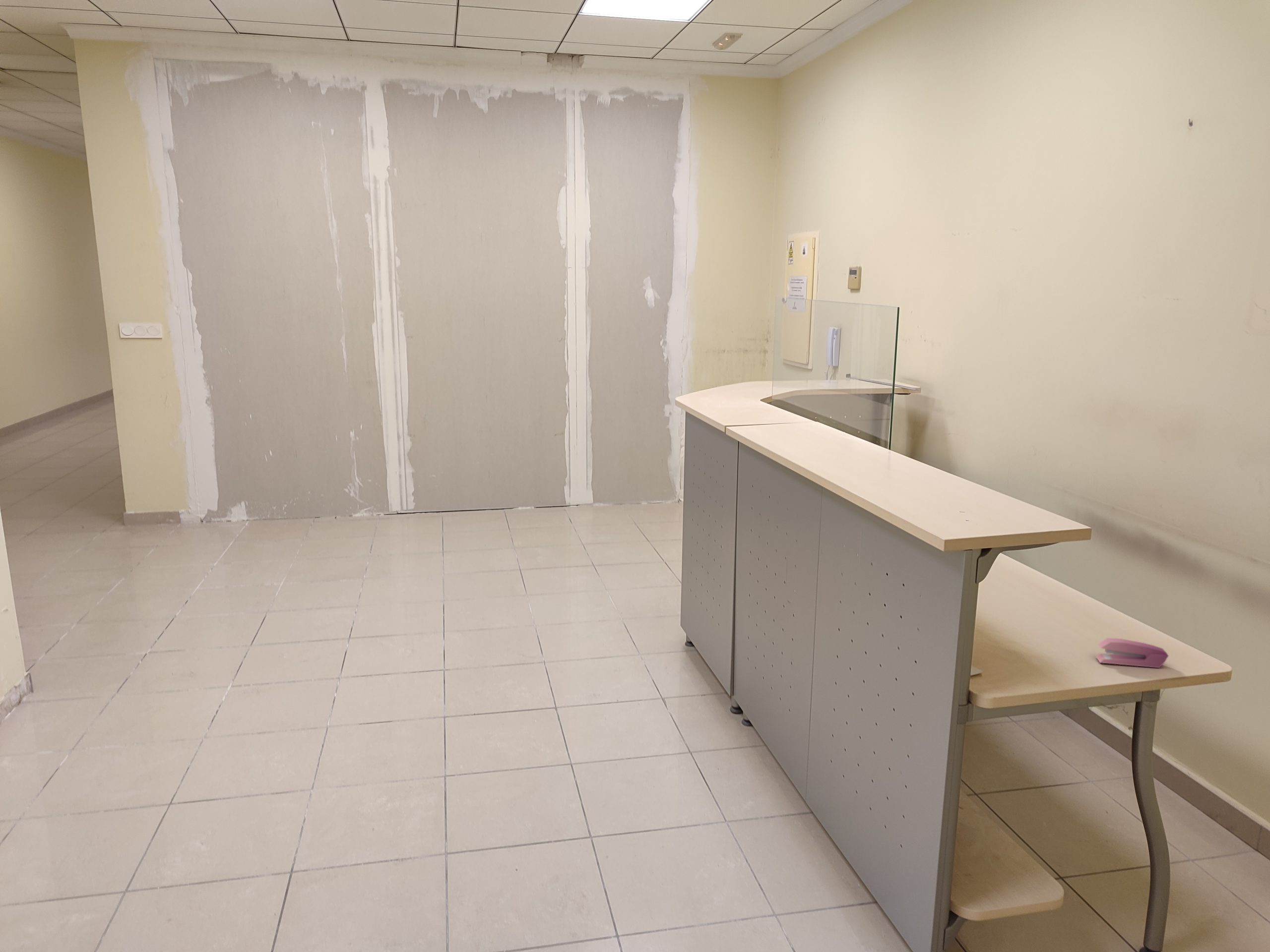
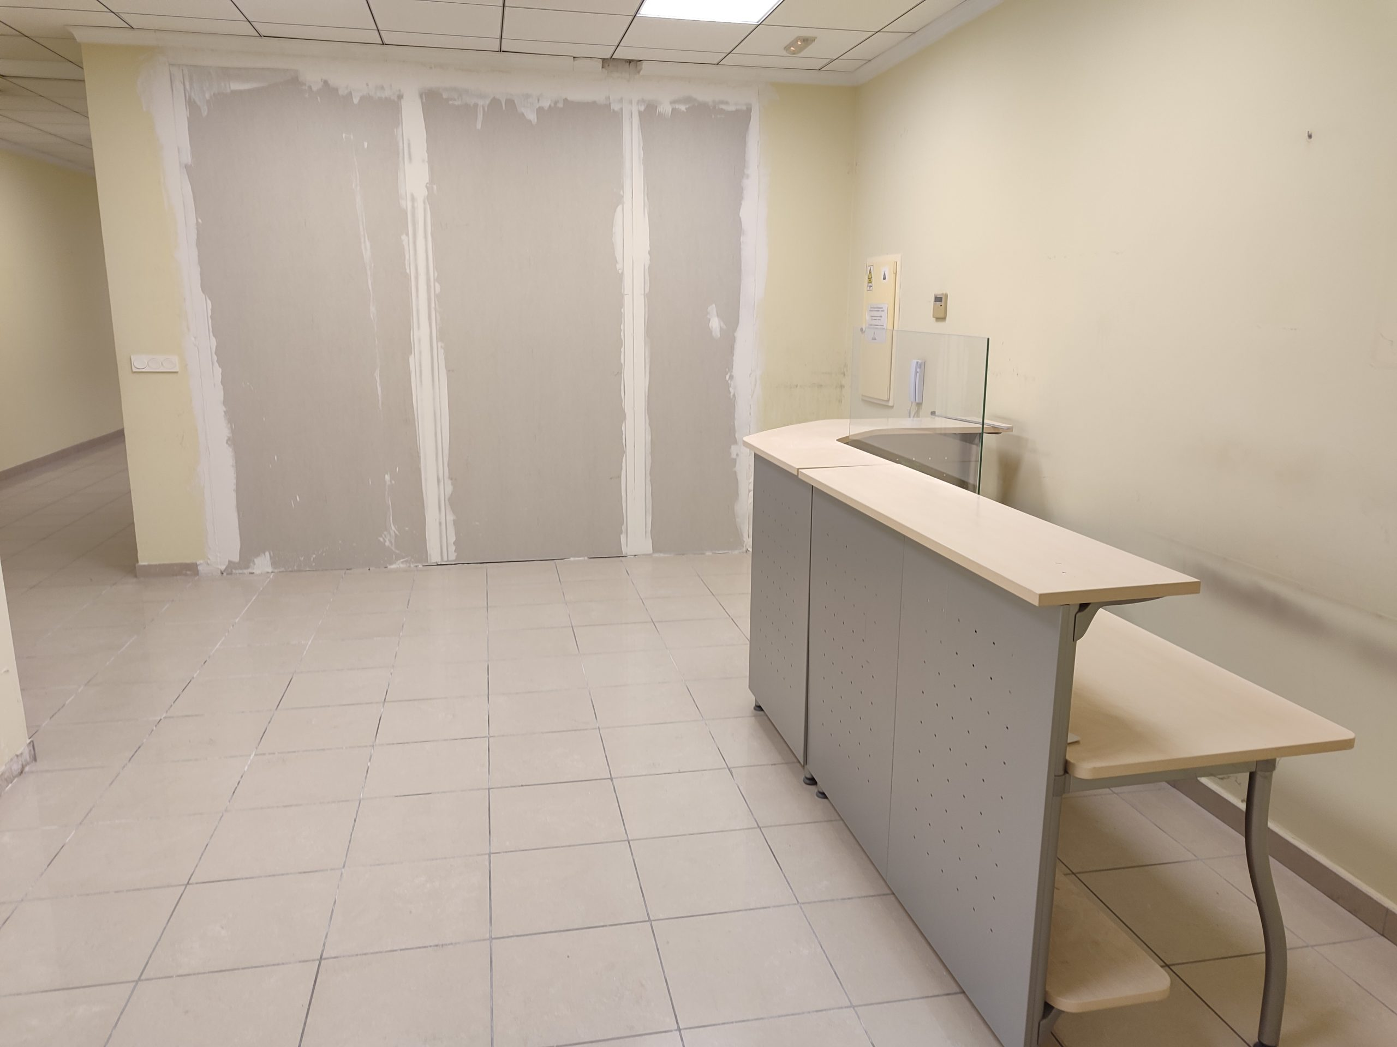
- stapler (1132, 652)
